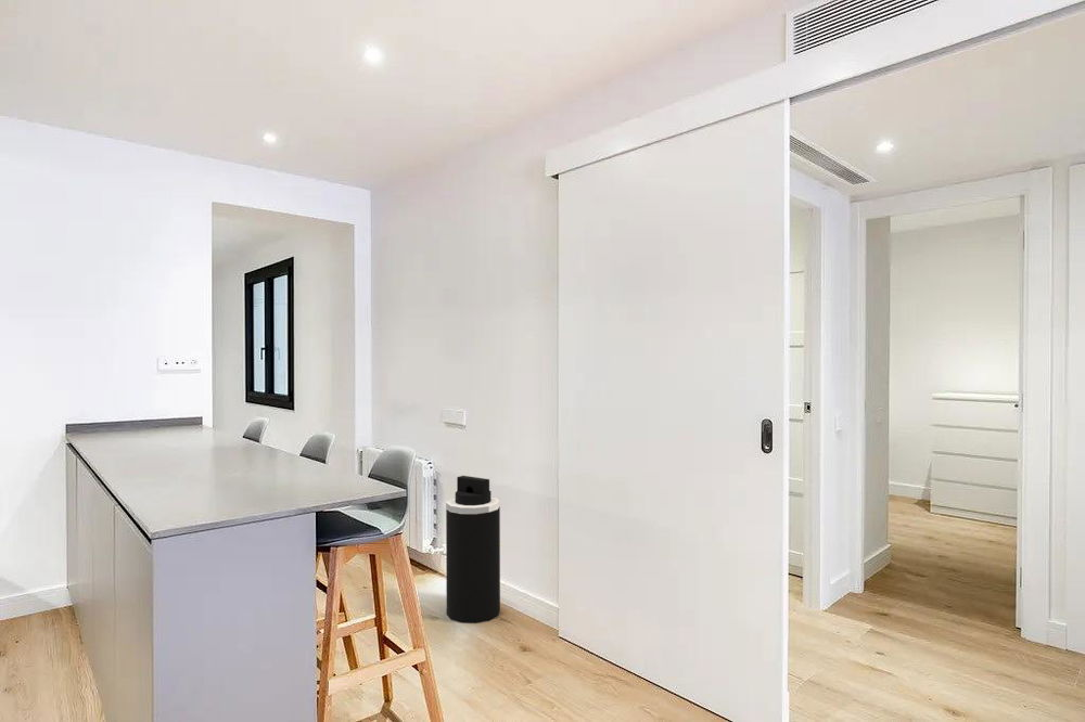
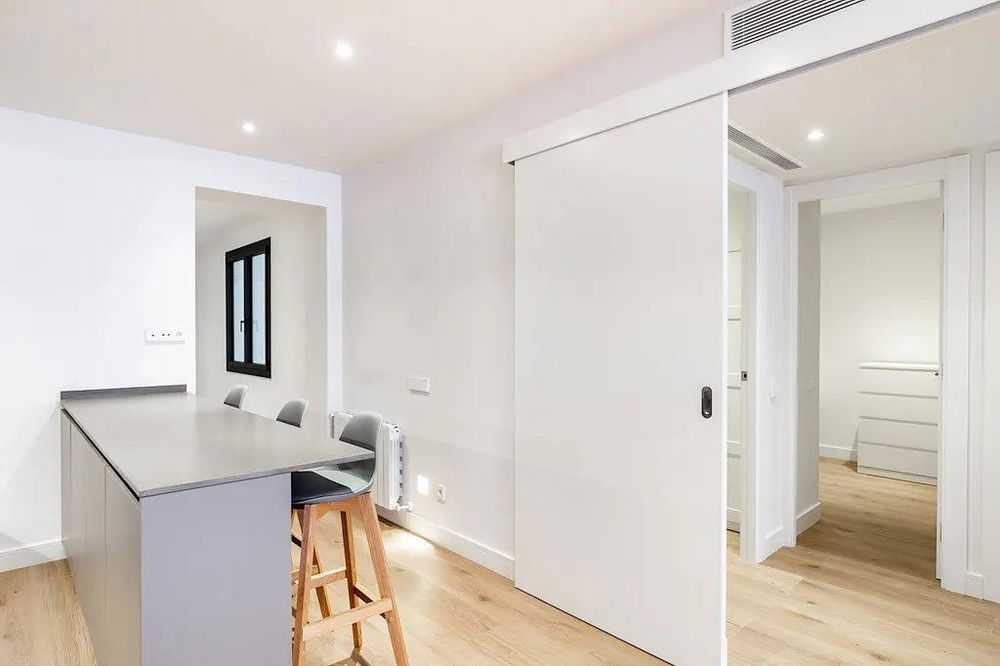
- trash can (473, 544)
